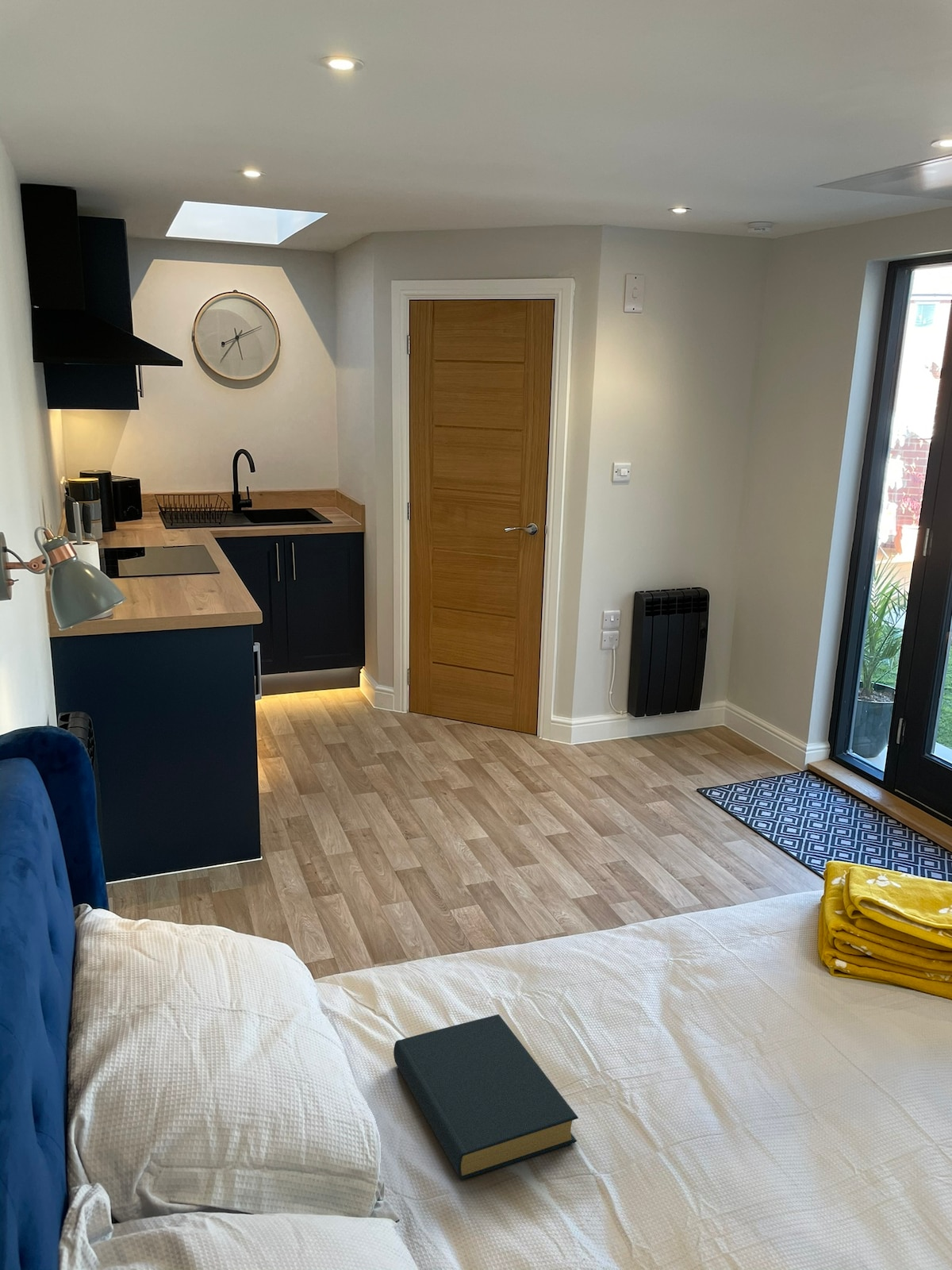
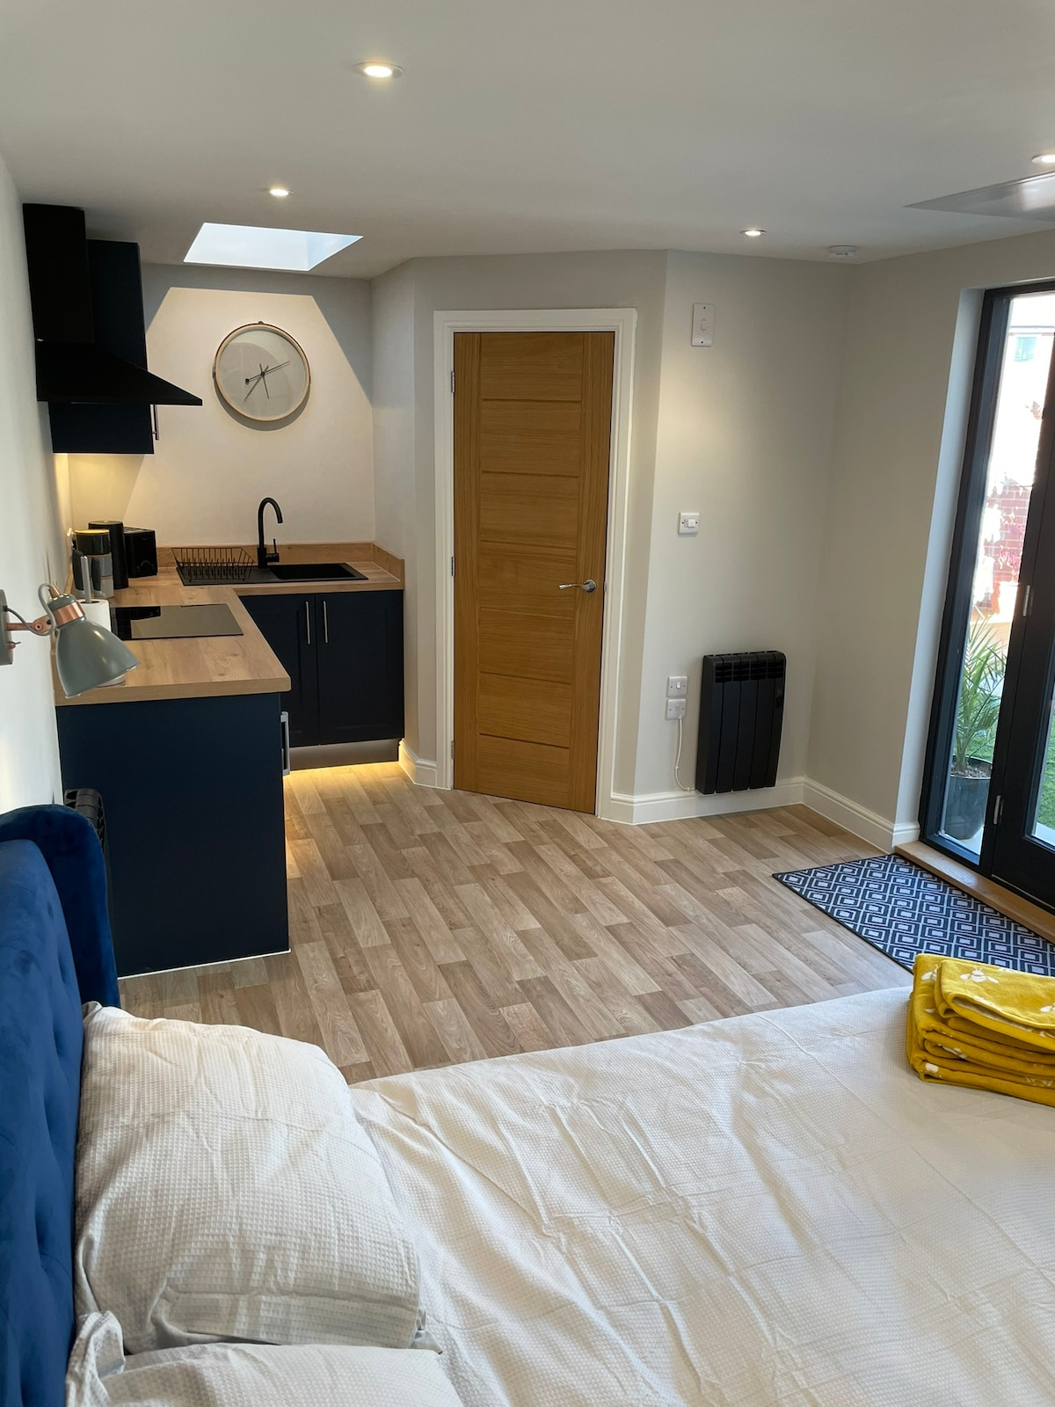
- hardback book (480, 1088)
